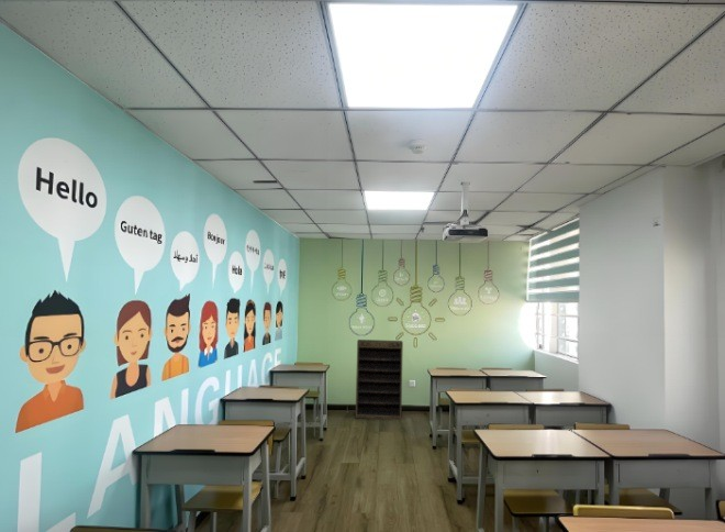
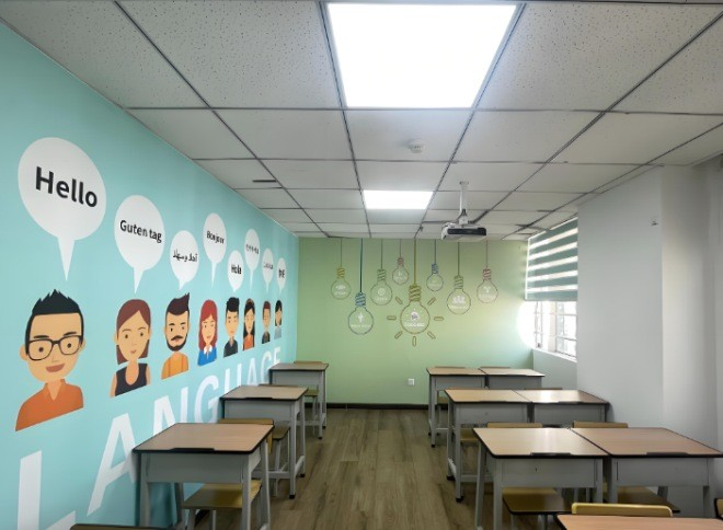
- bookshelf (379, 378)
